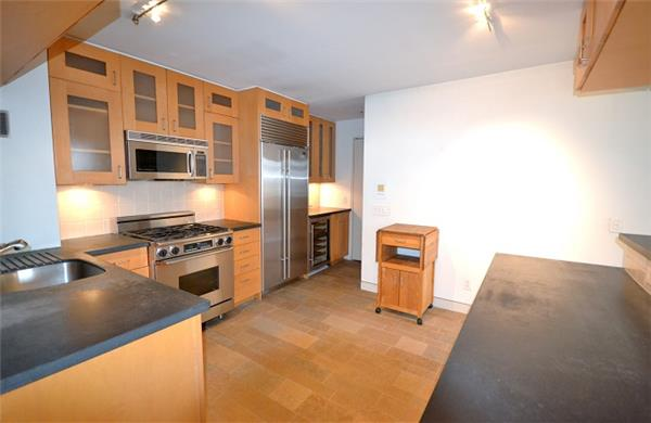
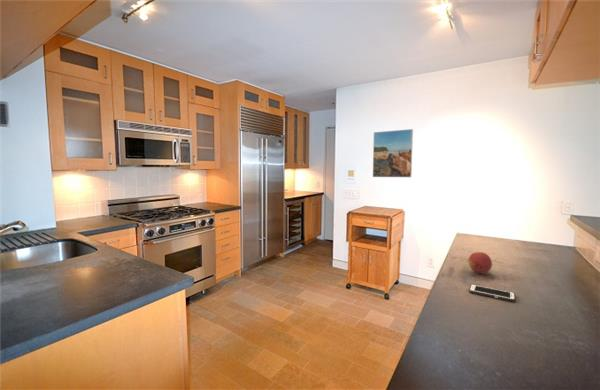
+ fruit (480, 262)
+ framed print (392, 154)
+ cell phone (491, 292)
